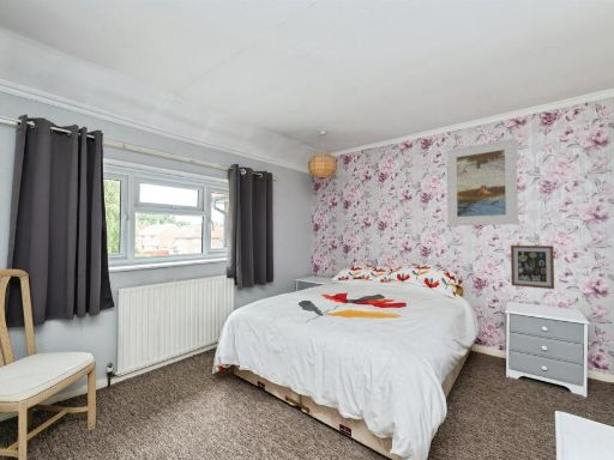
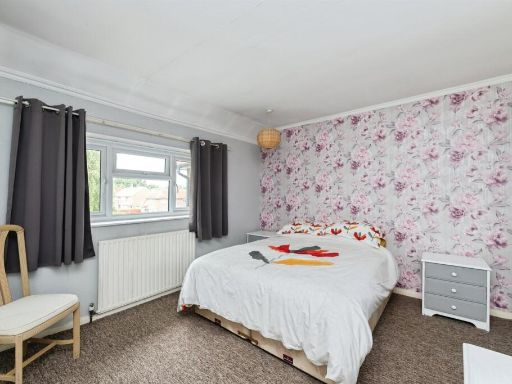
- wall art (531, 266)
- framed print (480, 184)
